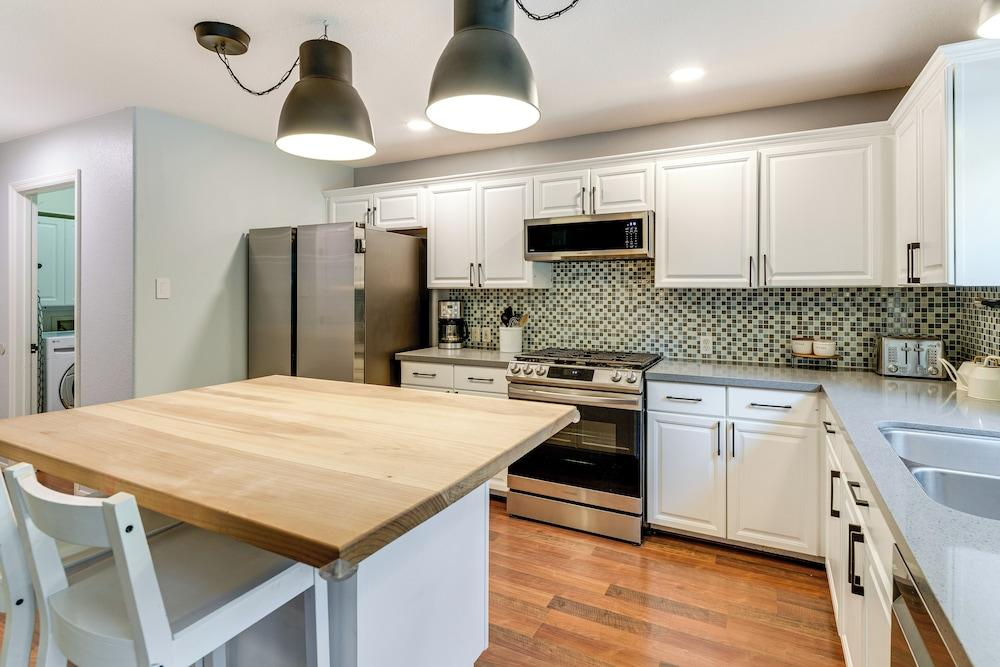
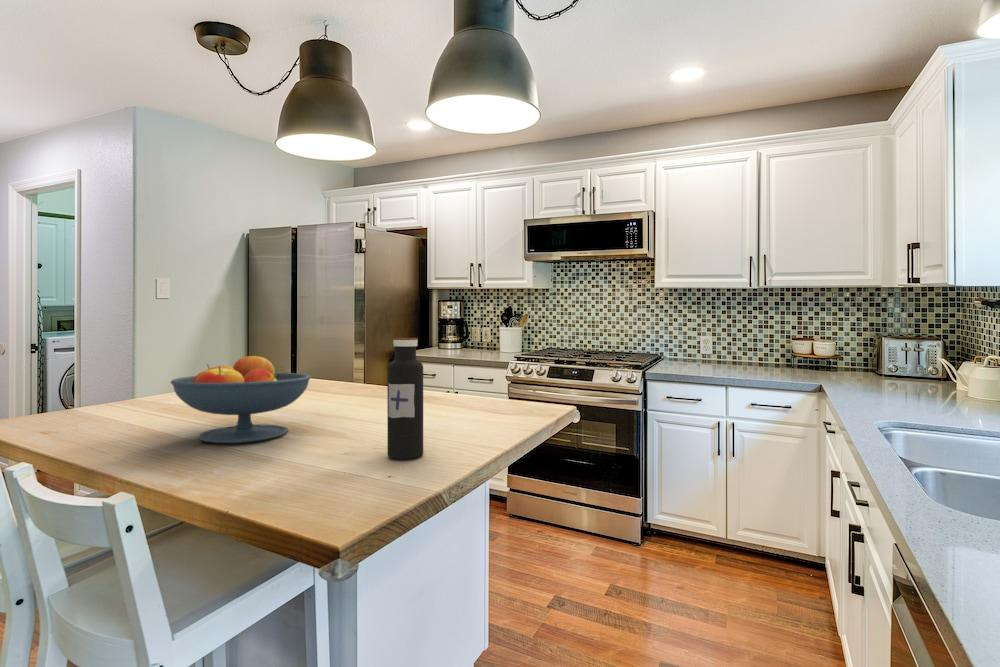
+ water bottle (405, 396)
+ fruit bowl (244, 396)
